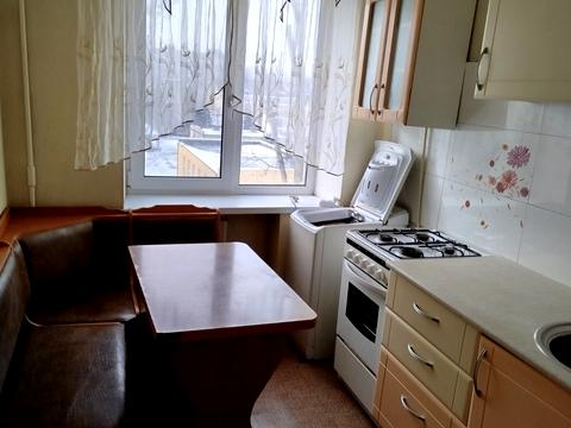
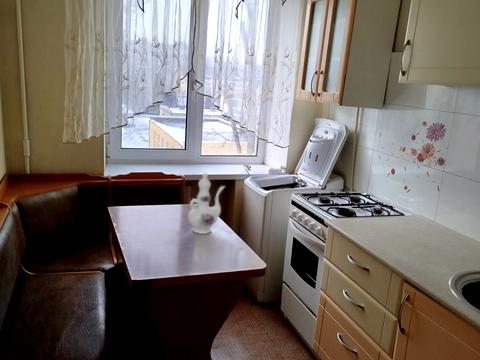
+ chinaware (207, 201)
